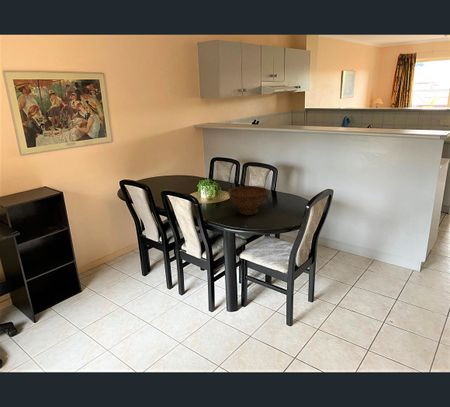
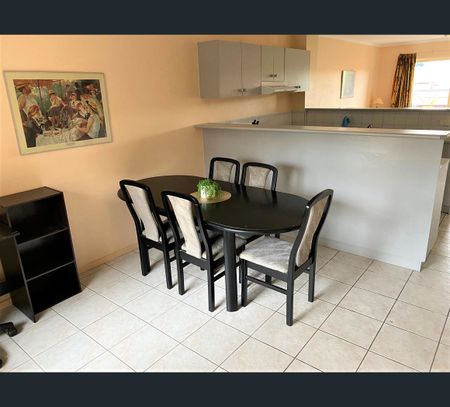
- bowl (248, 201)
